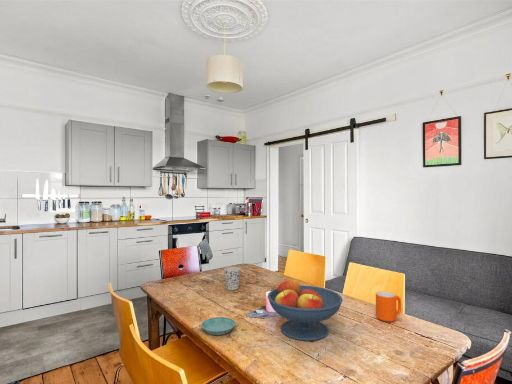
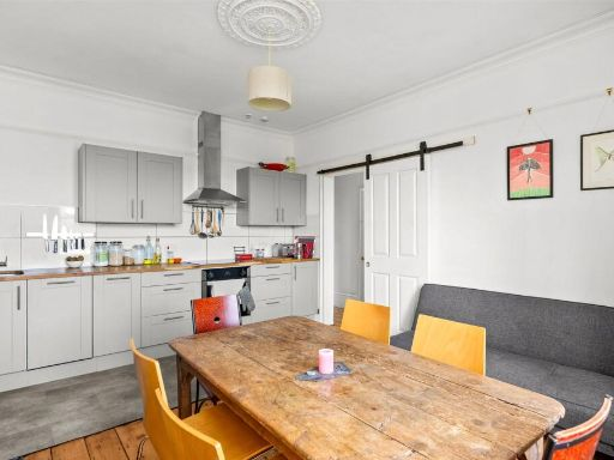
- saucer (218, 326)
- fruit bowl (304, 306)
- cup (232, 278)
- mug (387, 305)
